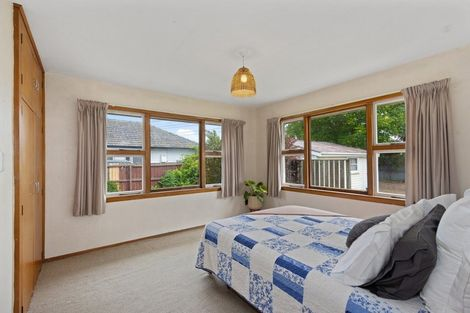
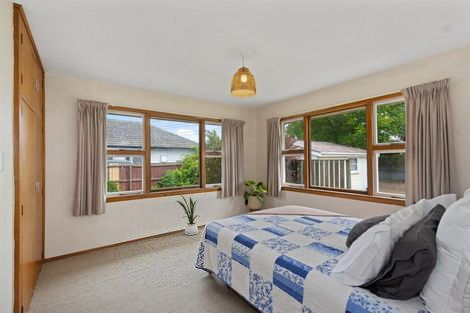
+ house plant (189, 213)
